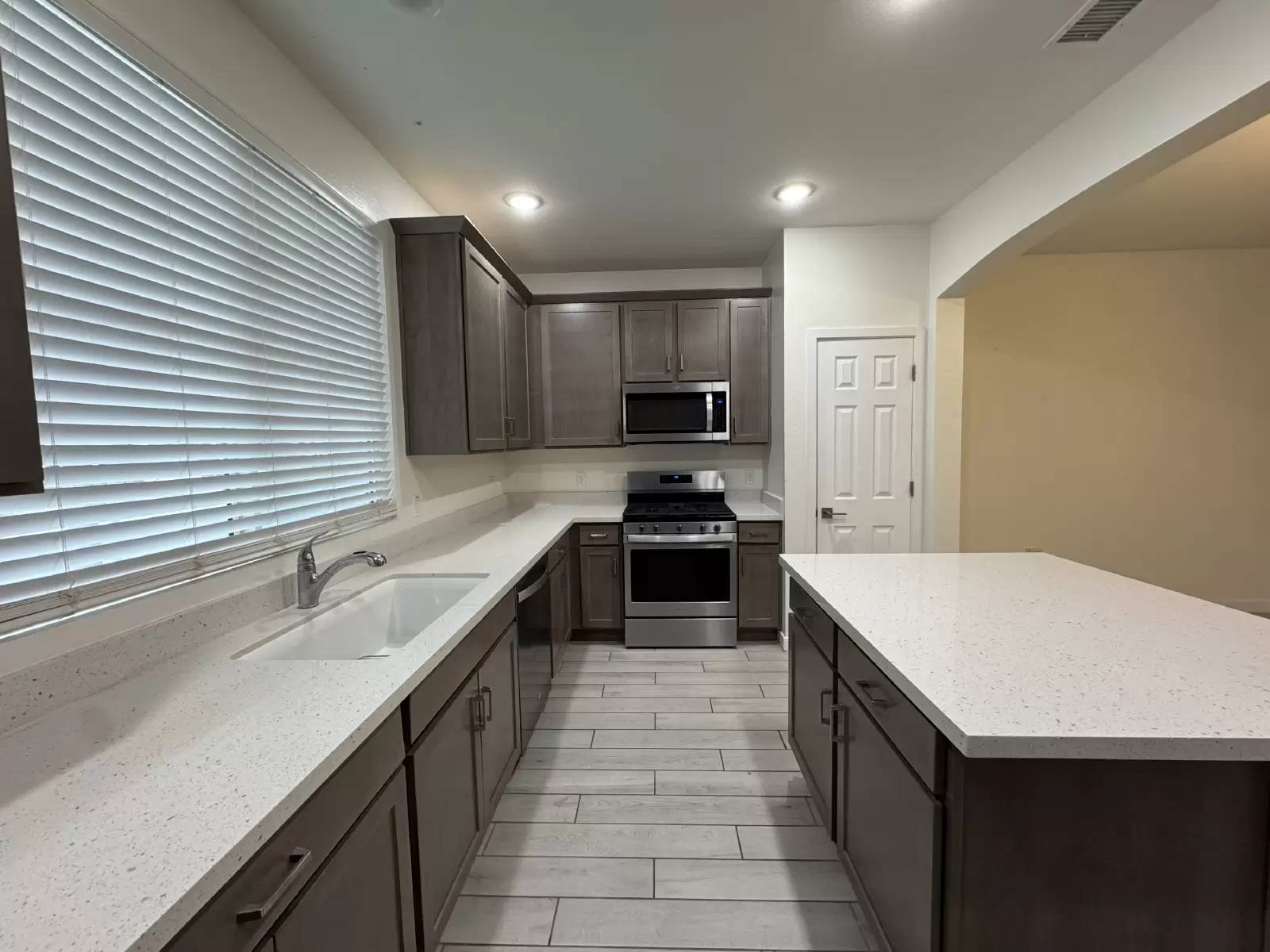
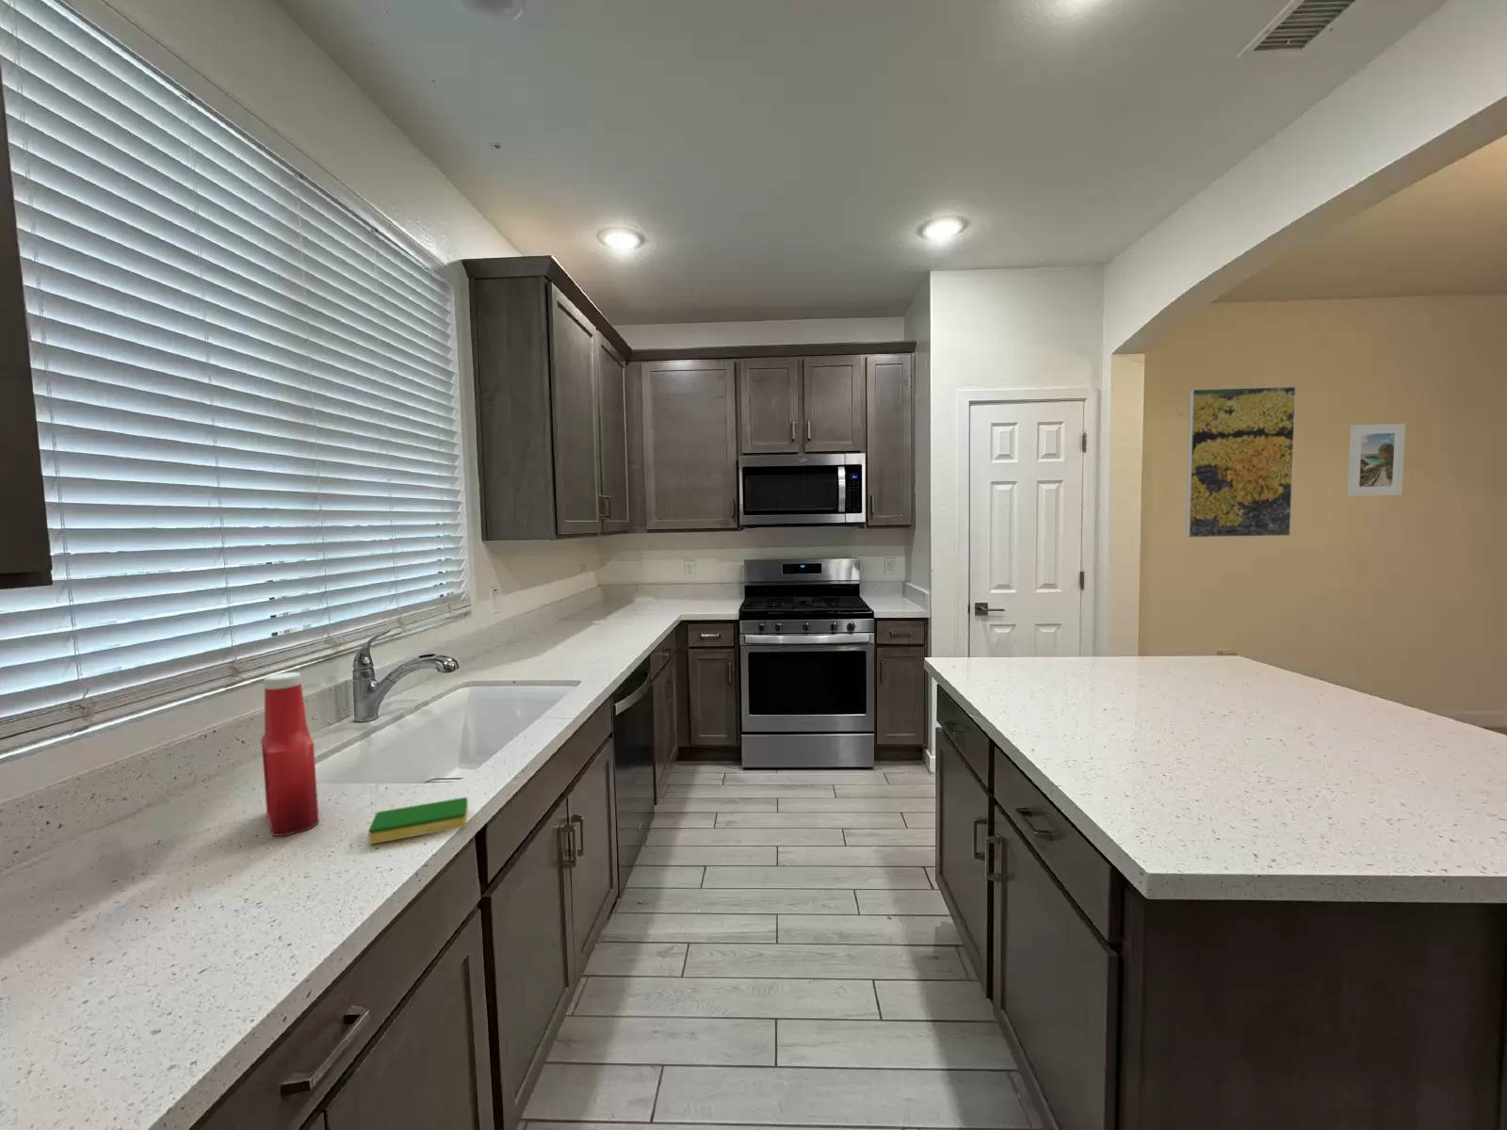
+ soap bottle (287, 747)
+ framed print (1376, 459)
+ dish sponge (421, 819)
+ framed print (1240, 463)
